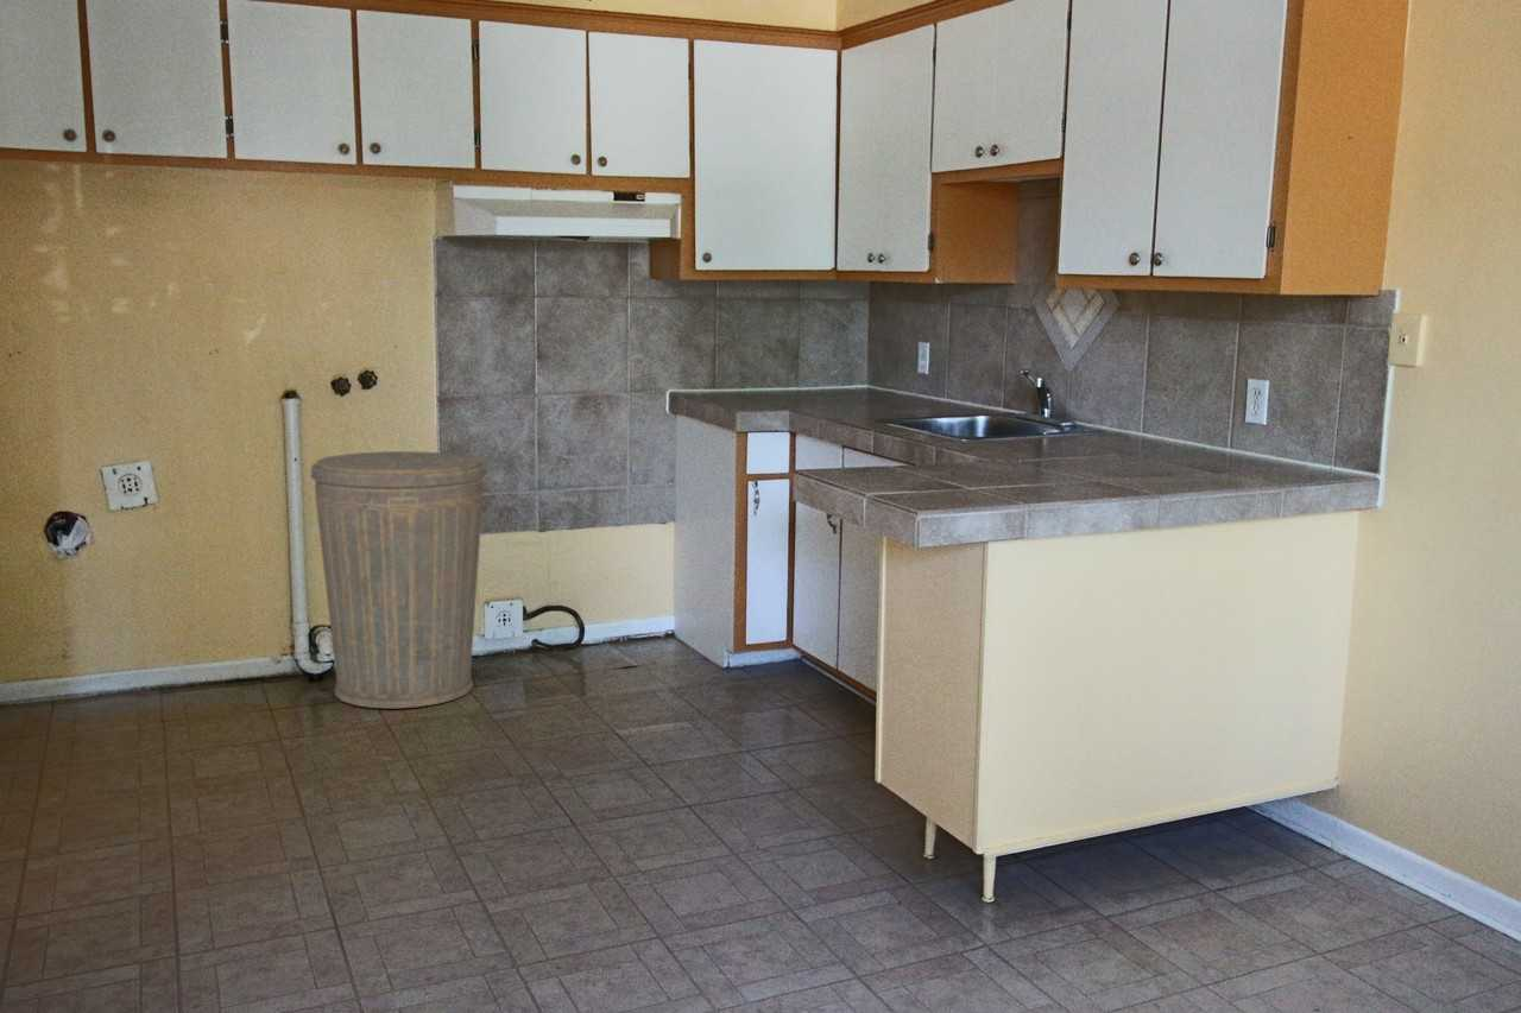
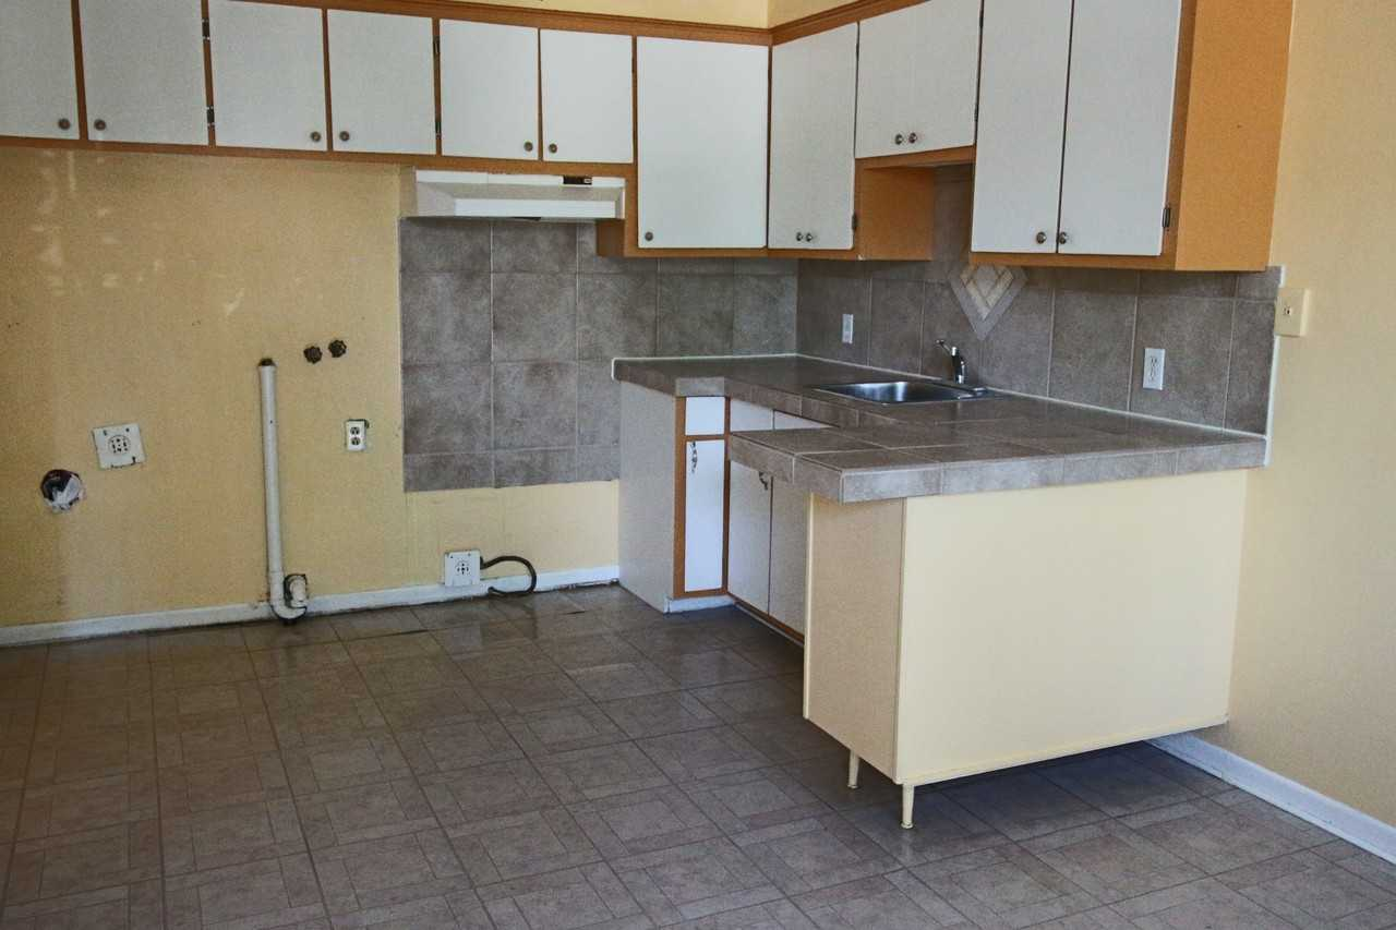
- trash can (402, 575)
